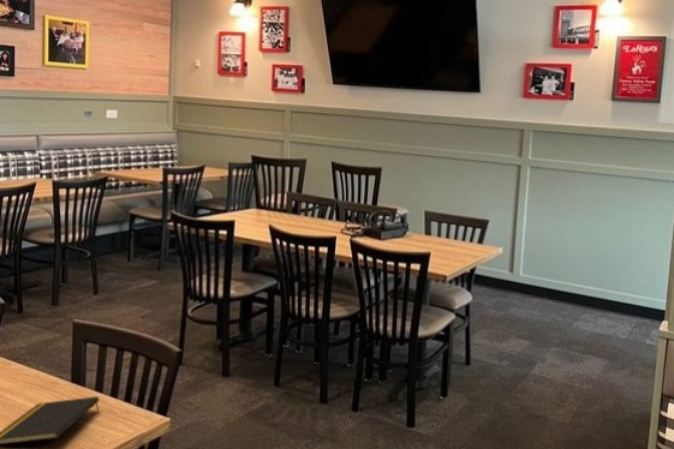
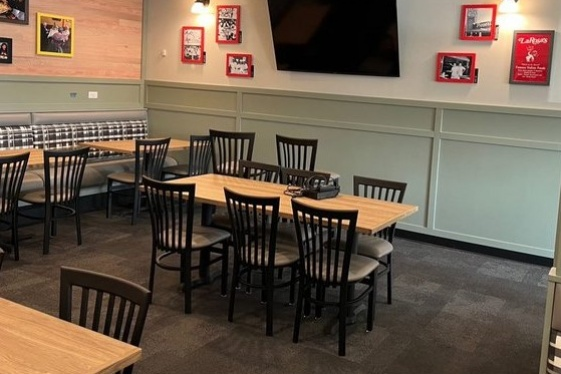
- notepad (47, 419)
